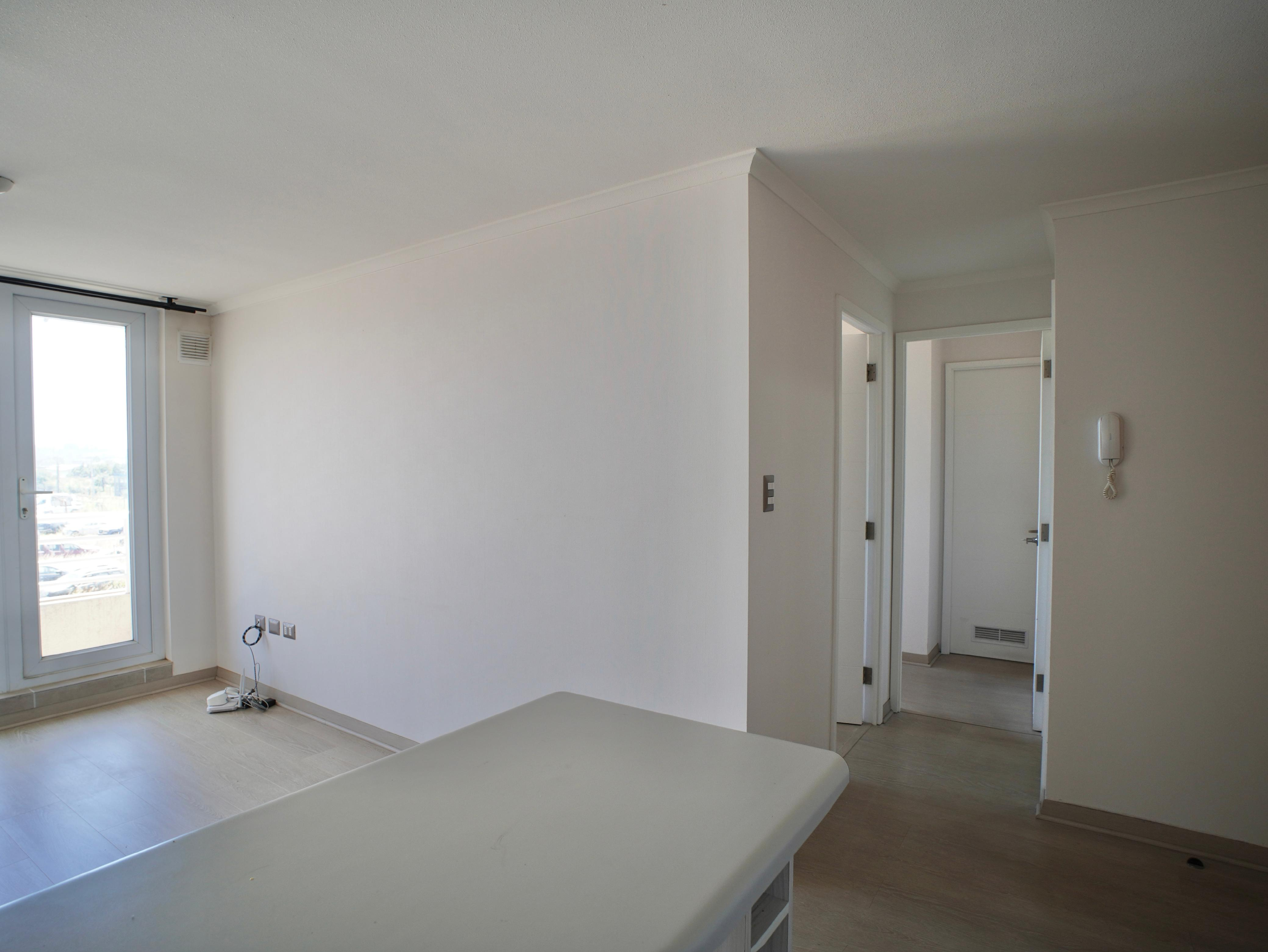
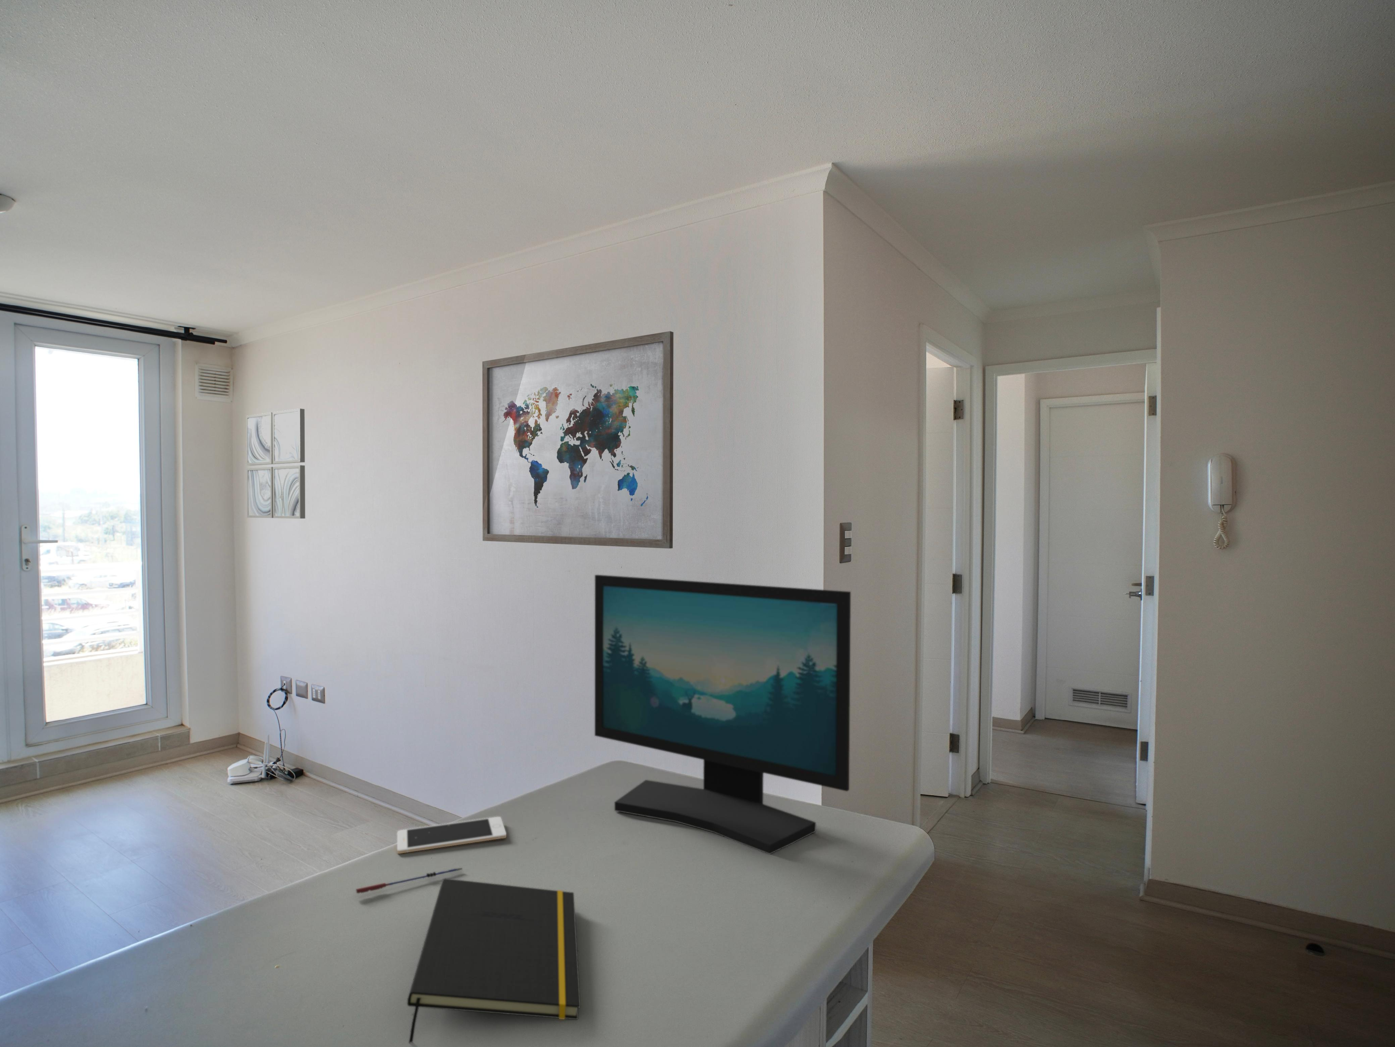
+ wall art (275, 466)
+ wall art (569, 447)
+ cell phone (451, 835)
+ notepad (503, 940)
+ pen (411, 879)
+ computer monitor (712, 699)
